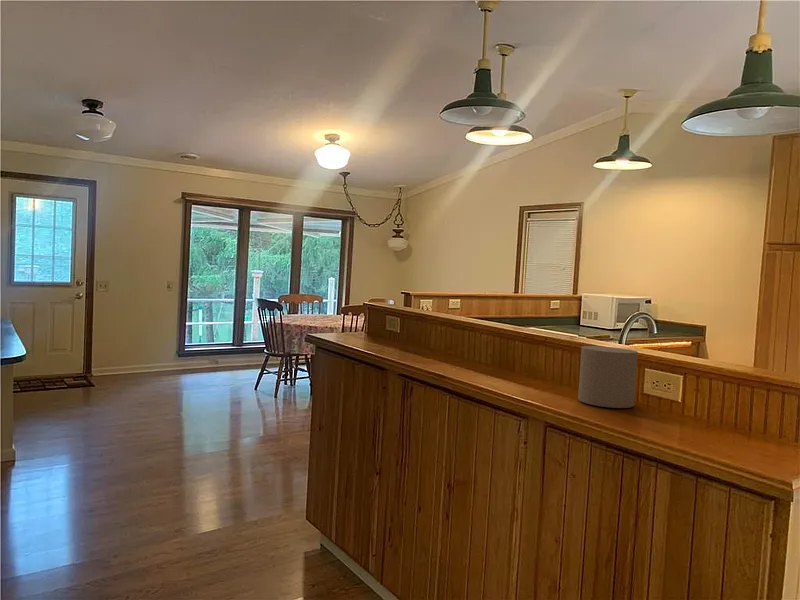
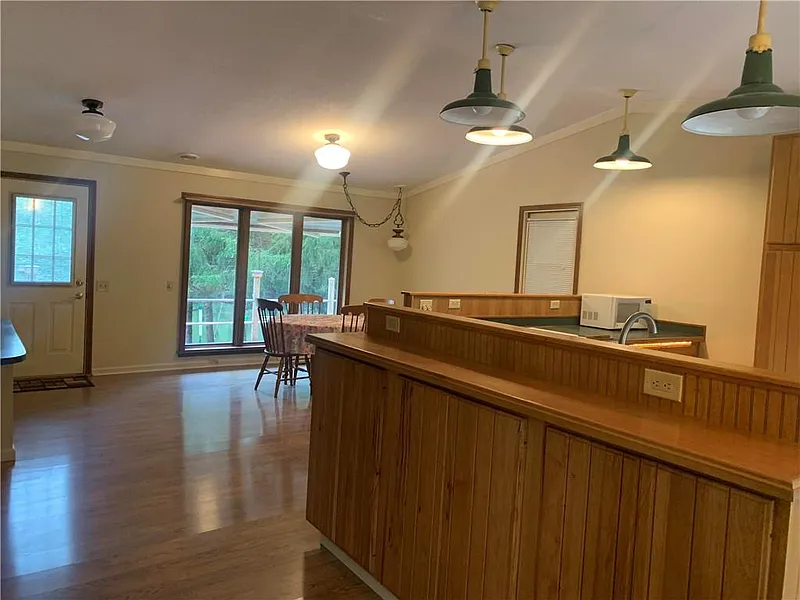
- candle (607, 375)
